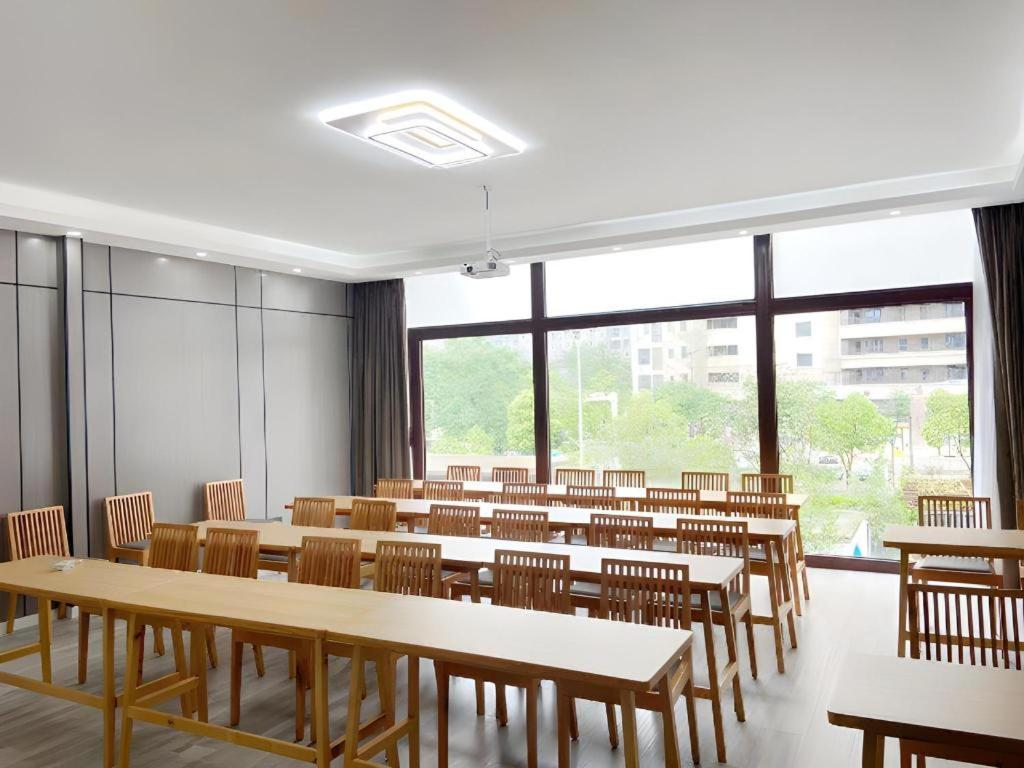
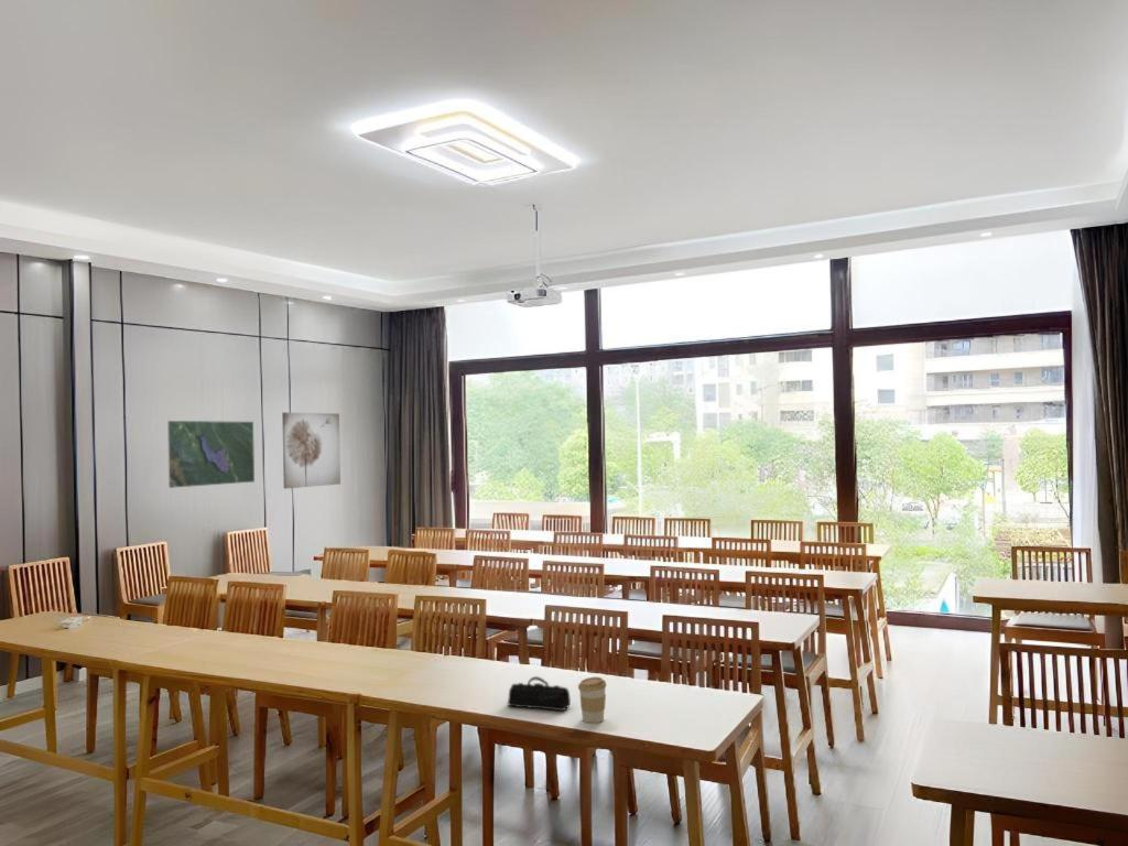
+ map (214, 453)
+ pencil case (539, 691)
+ wall art (312, 449)
+ coffee cup (592, 698)
